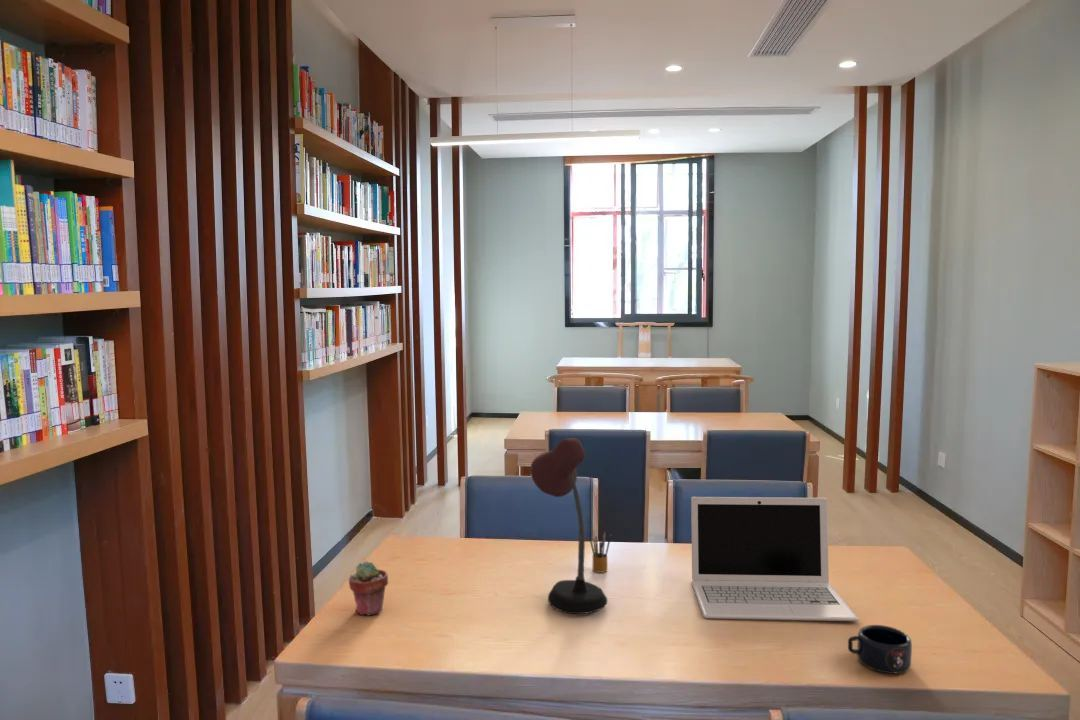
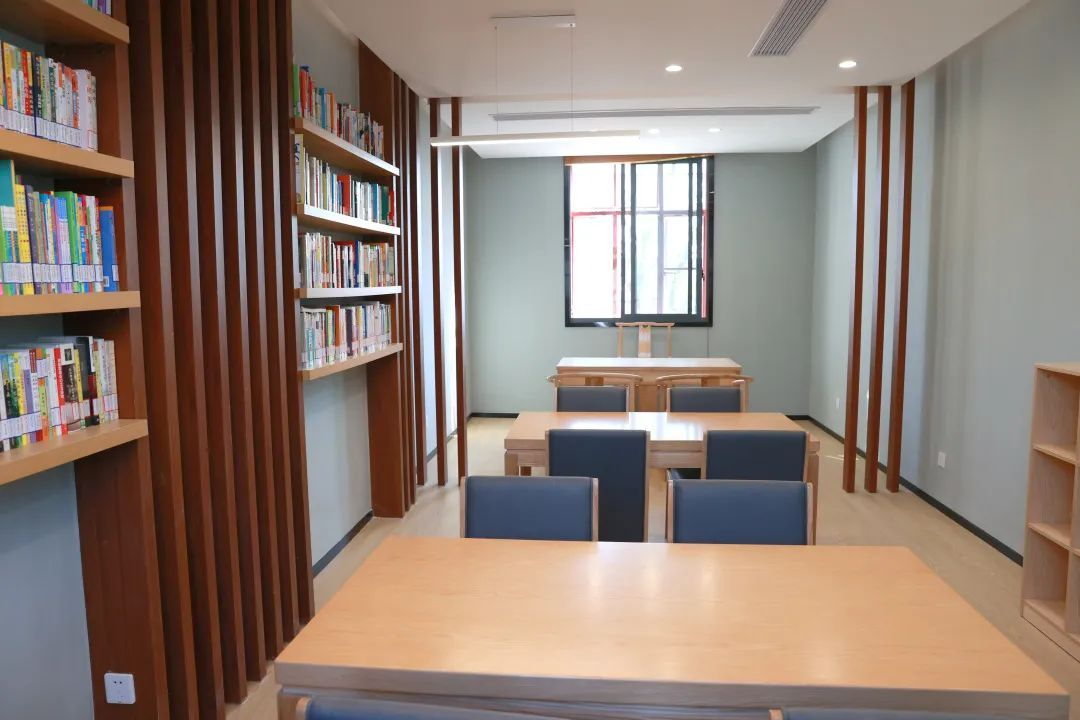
- mug (878, 648)
- laptop (769, 555)
- potted succulent (368, 585)
- pencil box (600, 552)
- desk lamp (578, 519)
